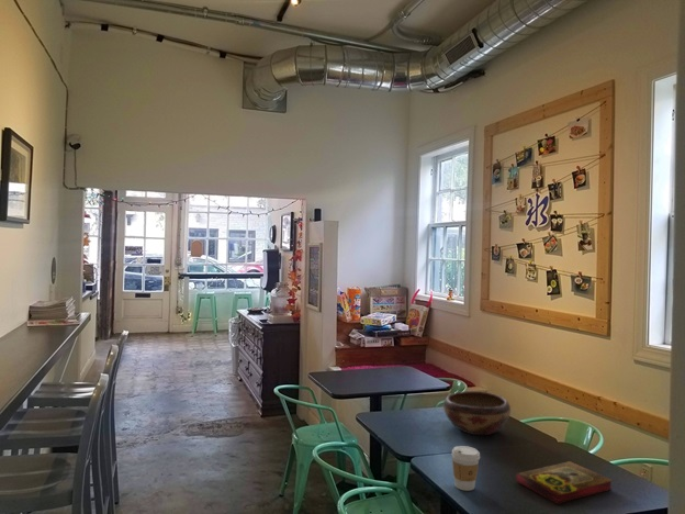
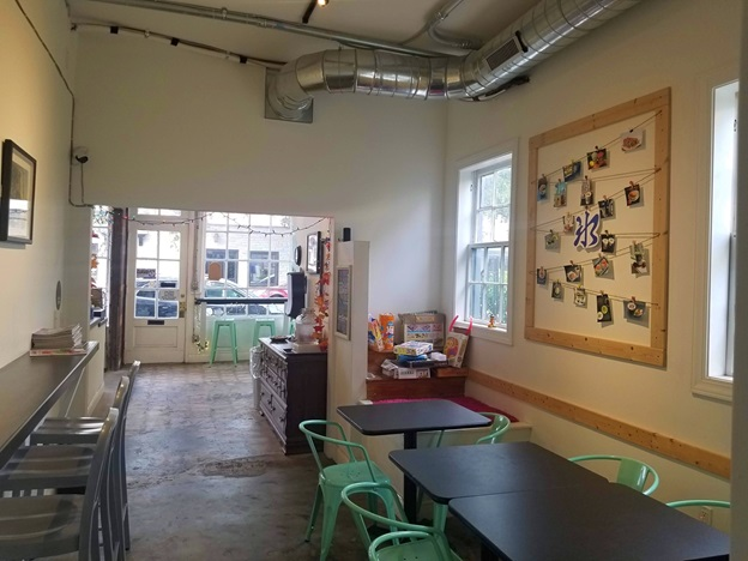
- book (563, 480)
- decorative bowl (475, 413)
- coffee cup (464, 467)
